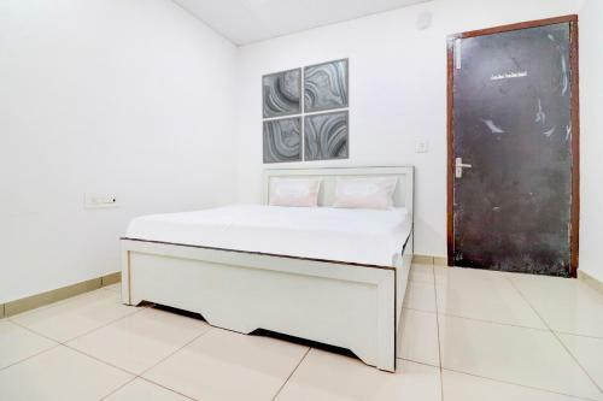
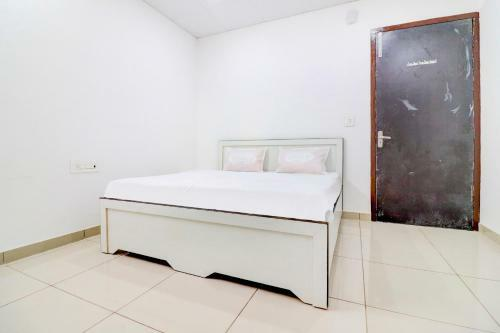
- wall art (302, 112)
